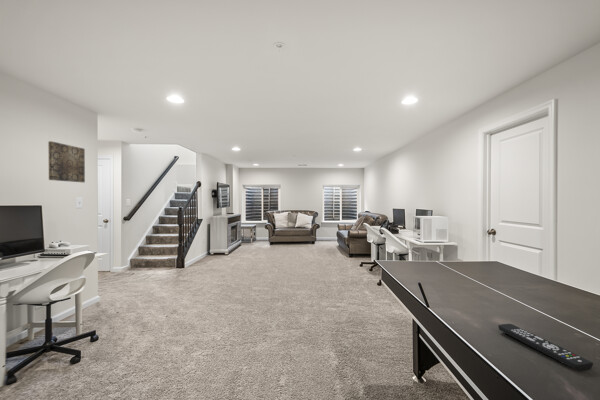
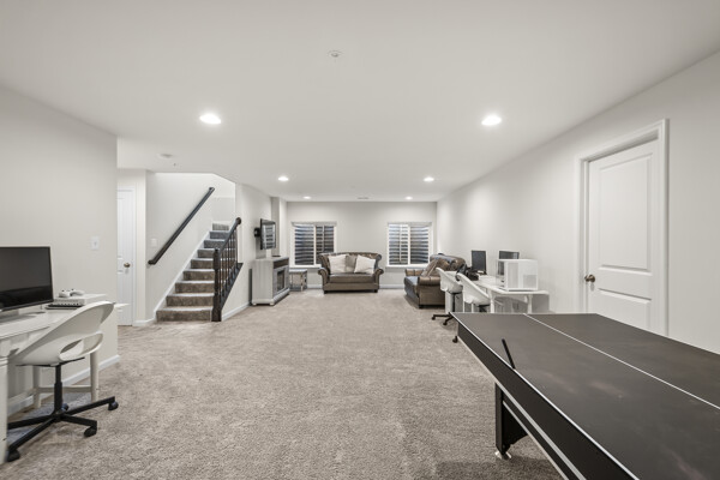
- wall art (67, 163)
- remote control (539, 344)
